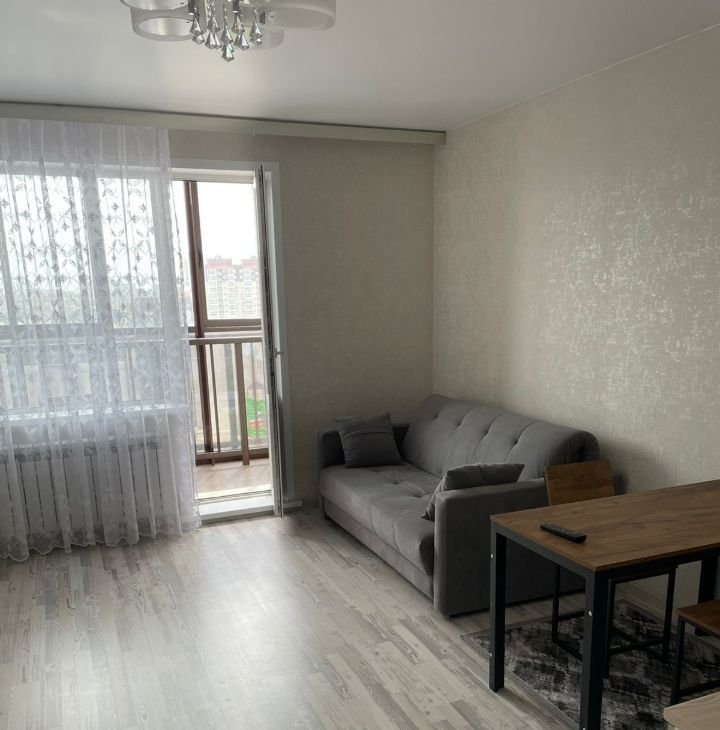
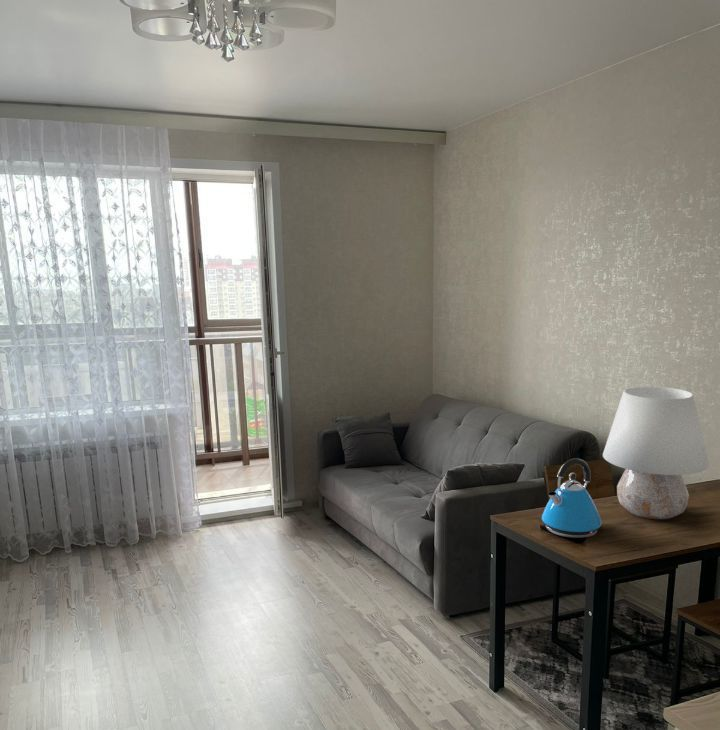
+ table lamp (654, 452)
+ kettle (573, 493)
